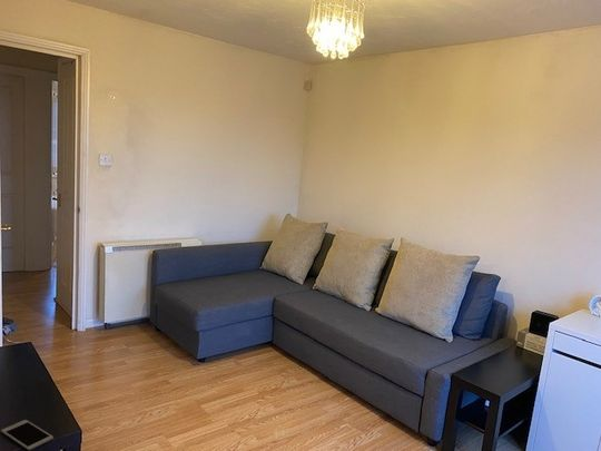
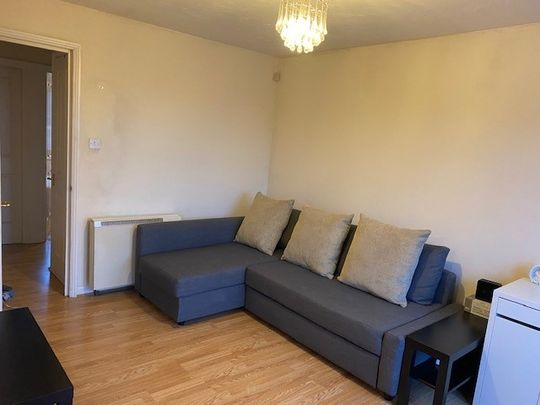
- cell phone (27, 434)
